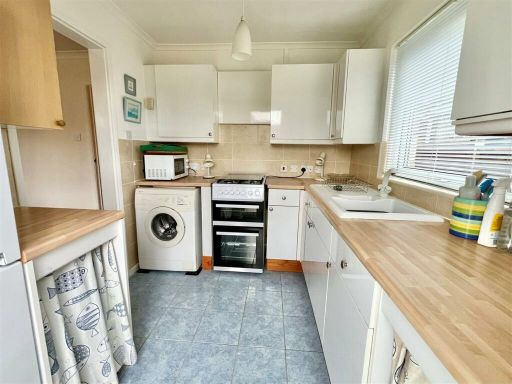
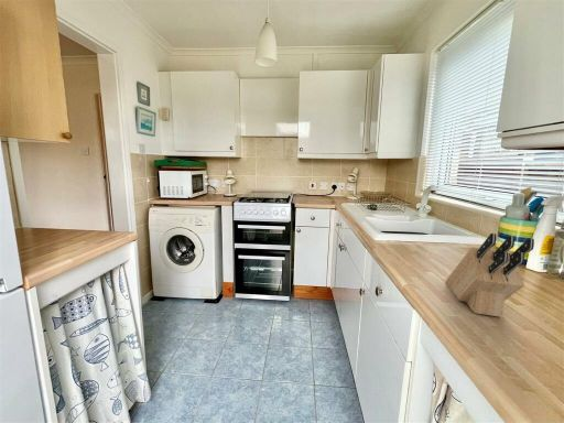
+ knife block (484, 265)
